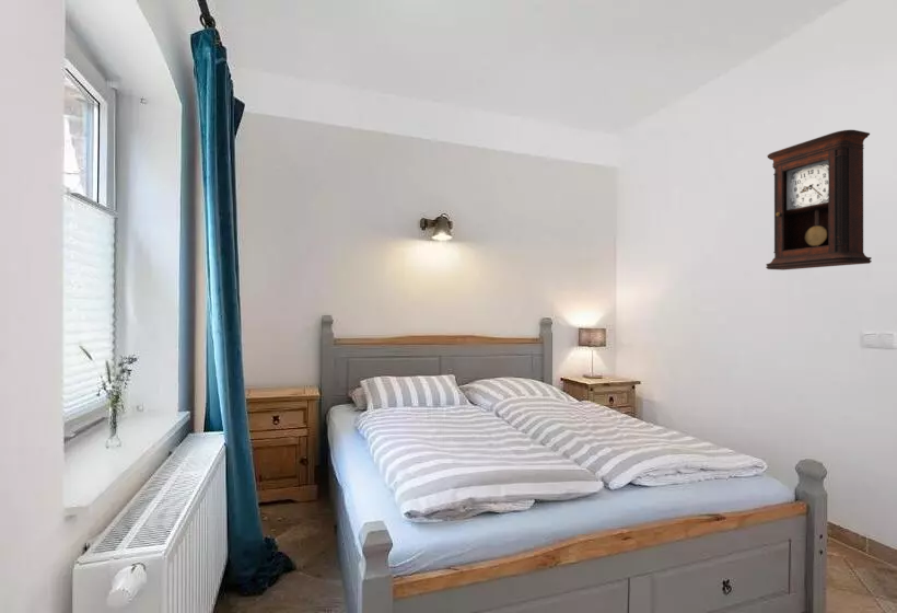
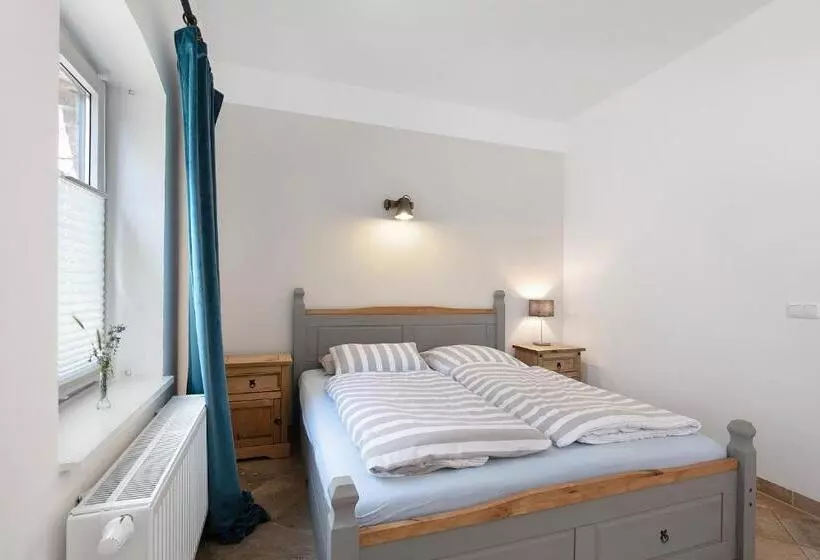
- pendulum clock (812, 205)
